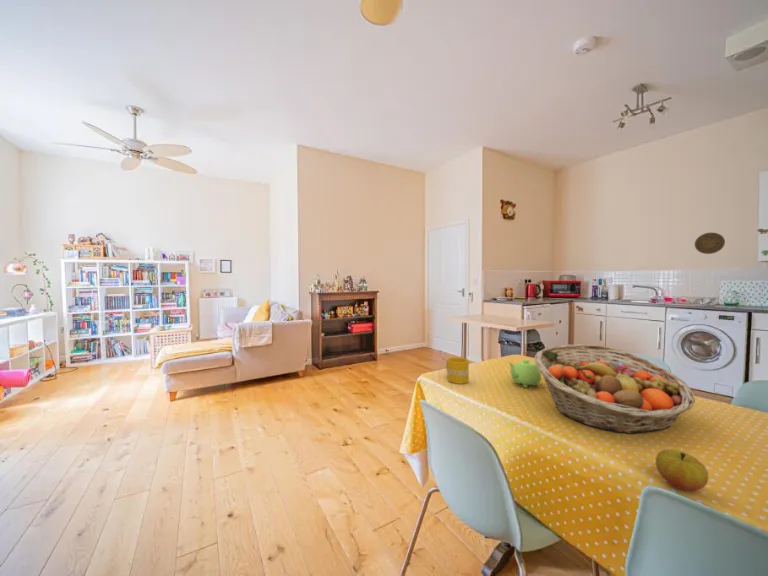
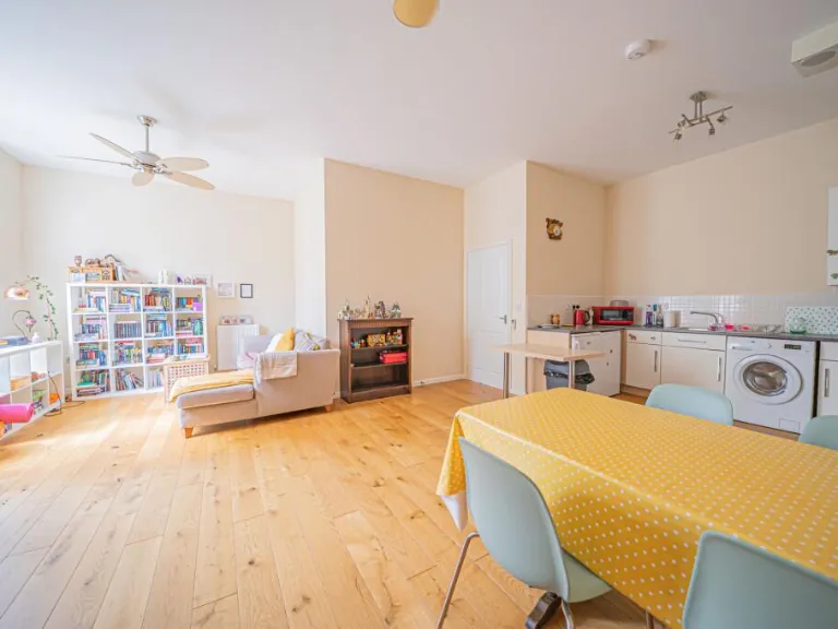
- mug (455, 368)
- apple (680, 469)
- teapot (524, 372)
- decorative plate (709, 243)
- fruit basket (606, 383)
